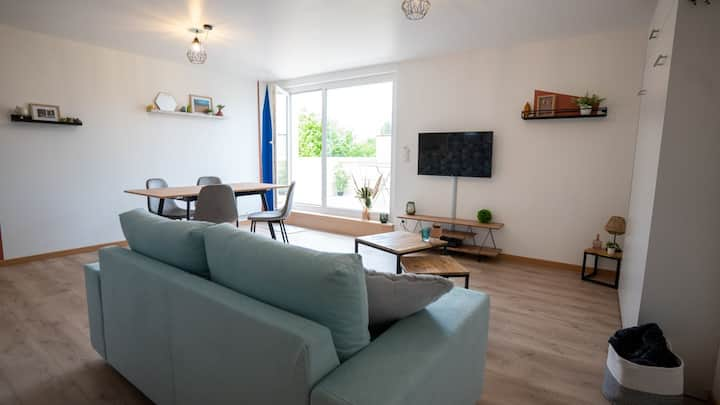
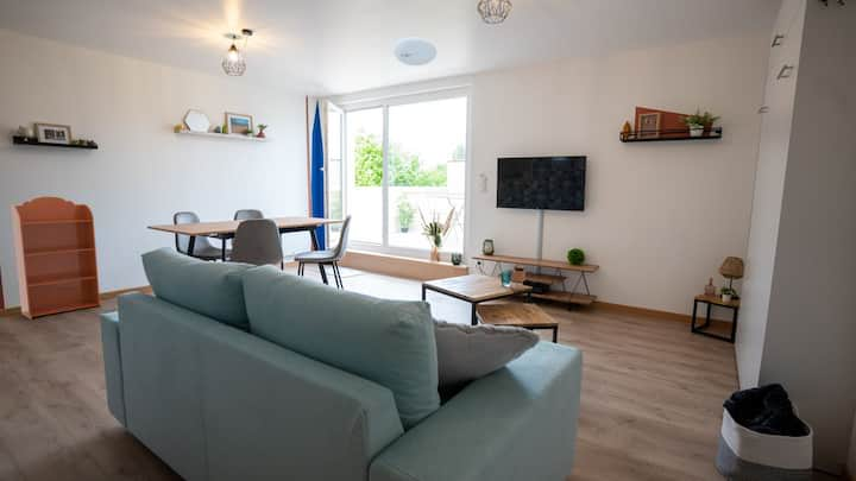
+ ceiling light (415, 51)
+ bookcase (57, 254)
